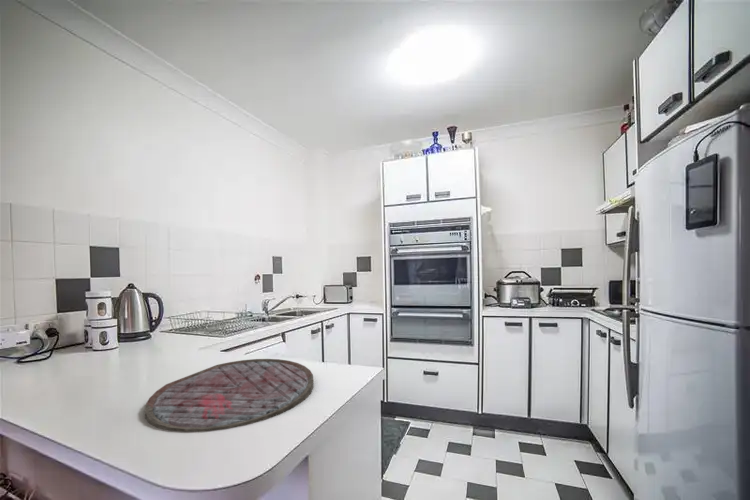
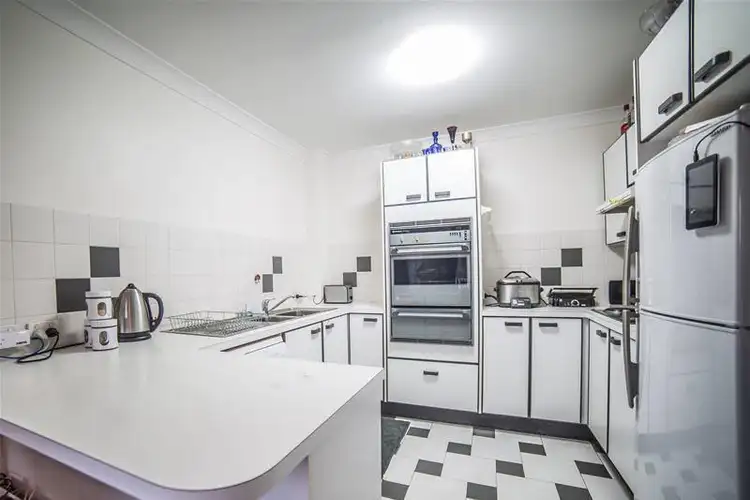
- cutting board (237, 389)
